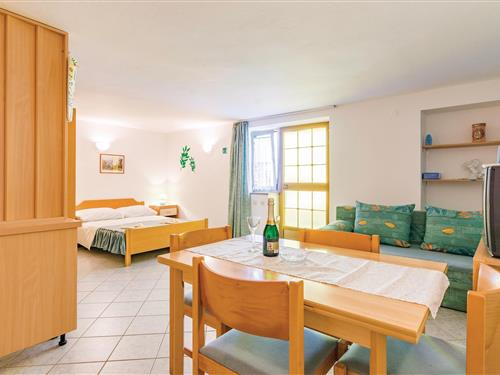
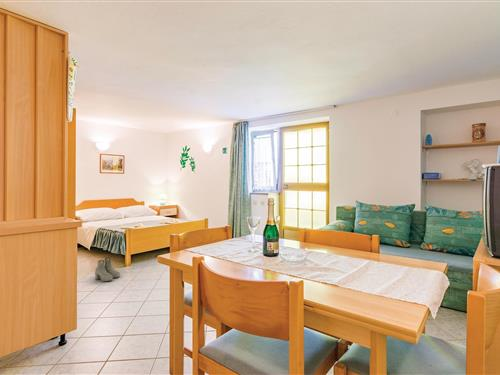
+ boots (107, 268)
